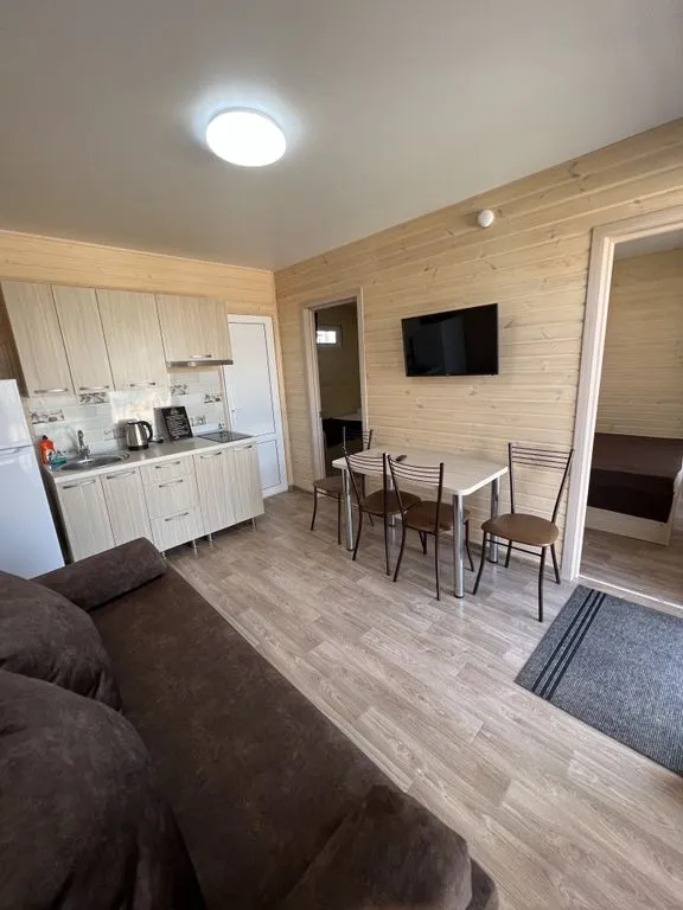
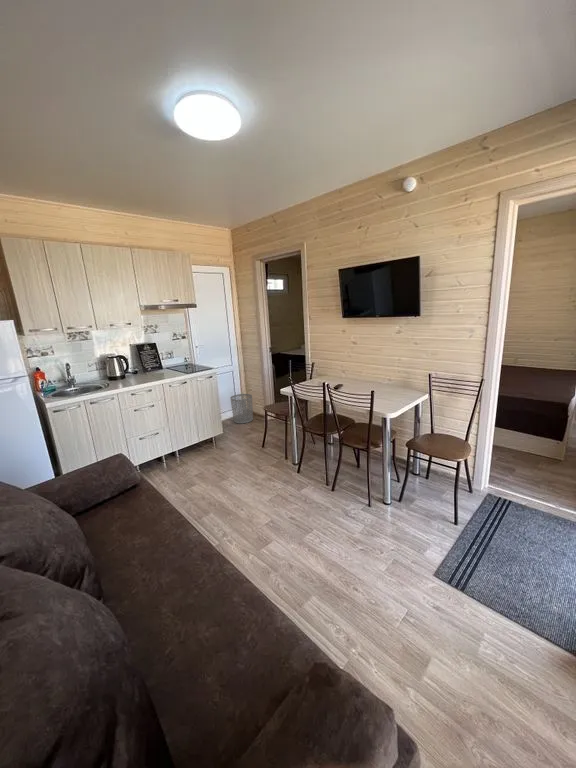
+ waste bin (242, 409)
